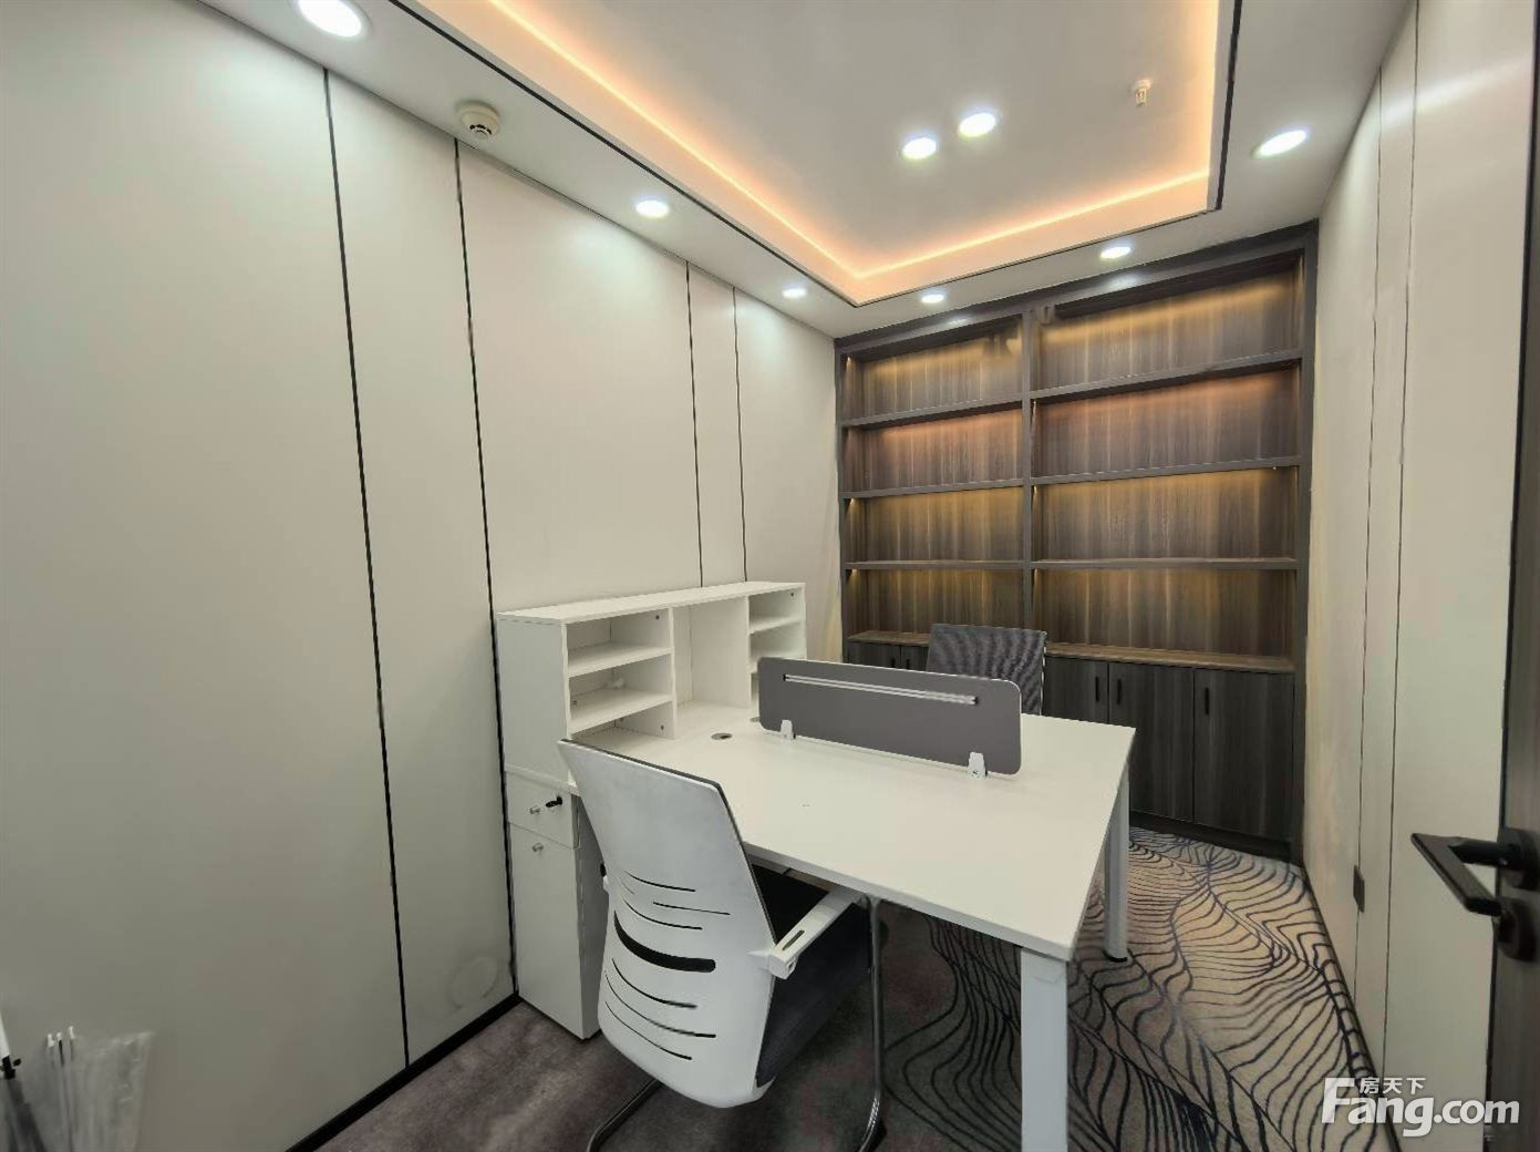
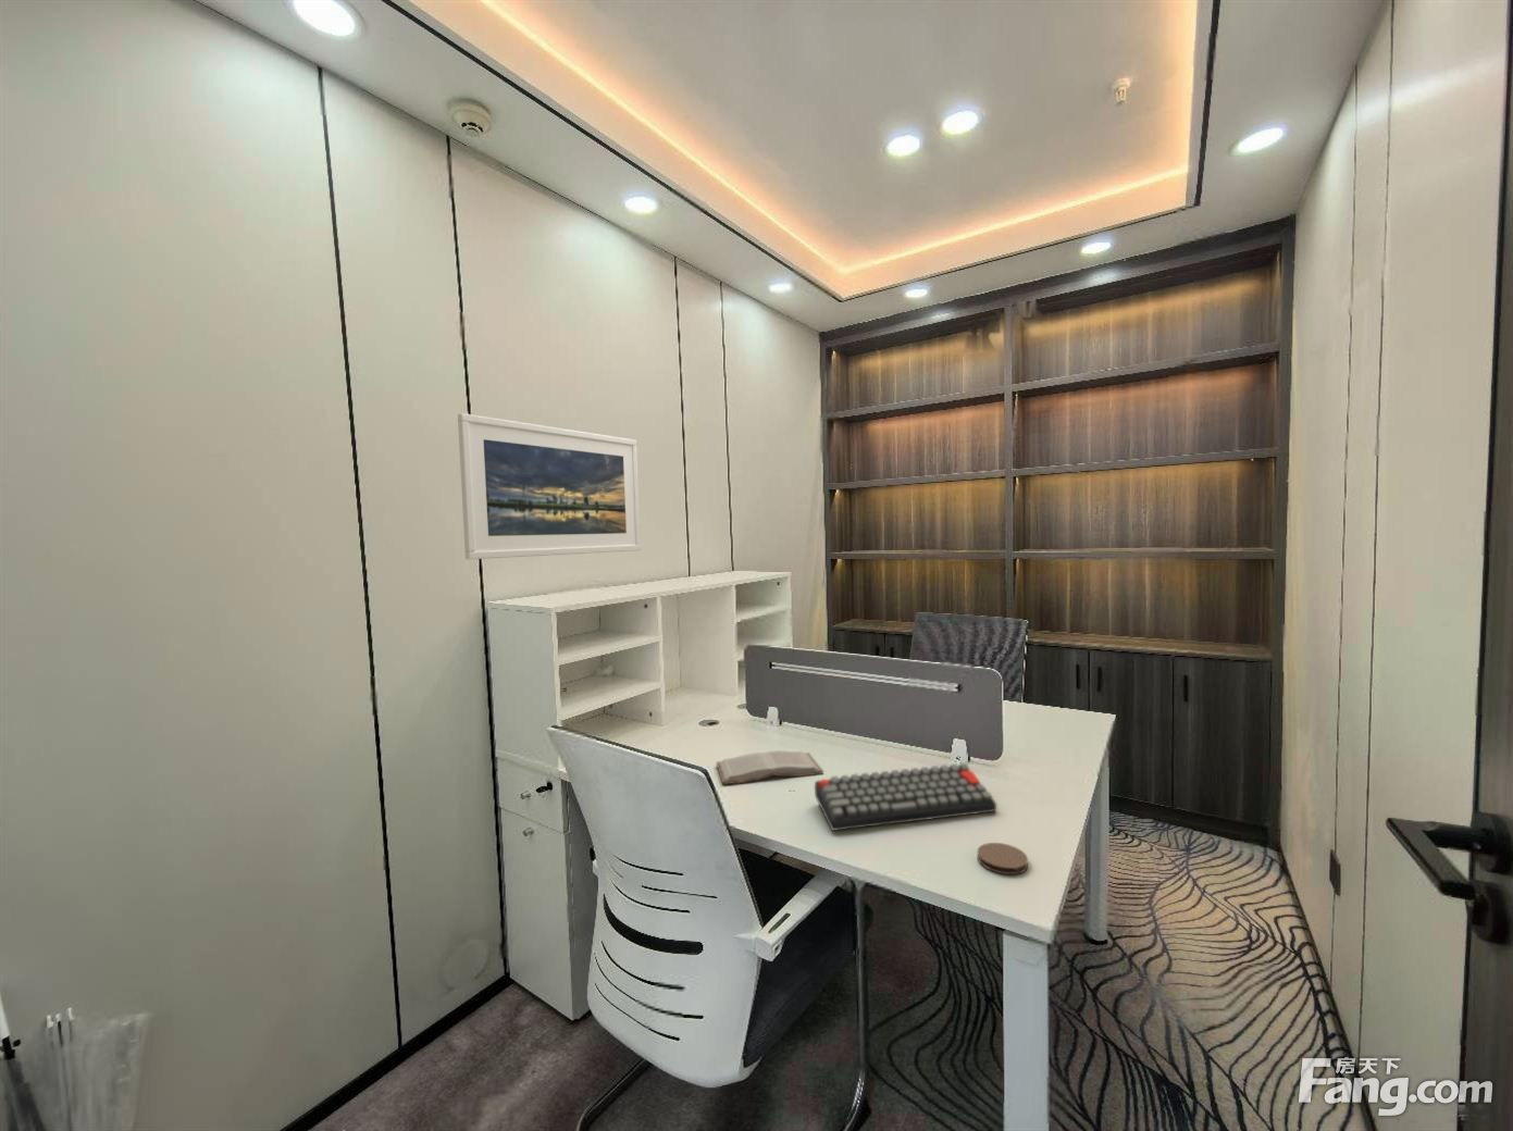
+ coaster (1002, 857)
+ book (768, 765)
+ keyboard (903, 791)
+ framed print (561, 492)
